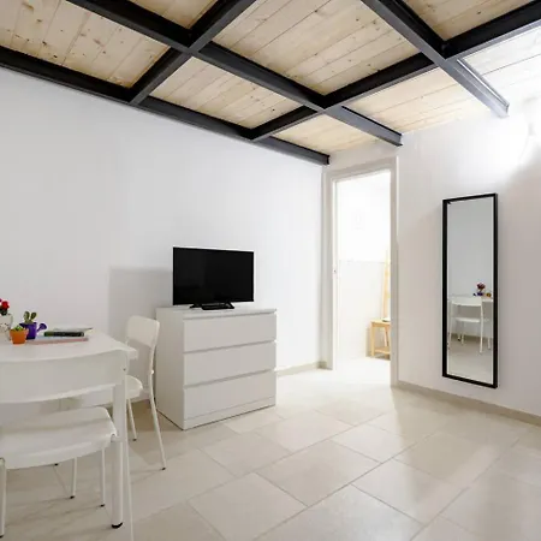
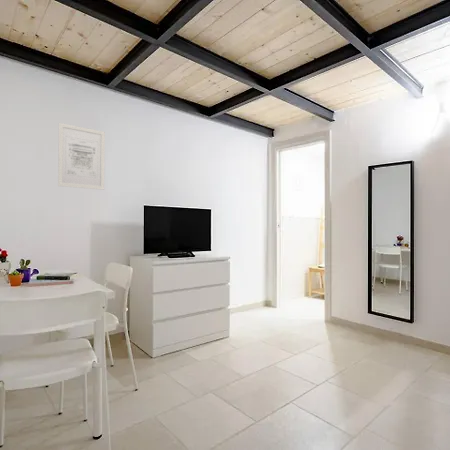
+ wall art (82, 157)
